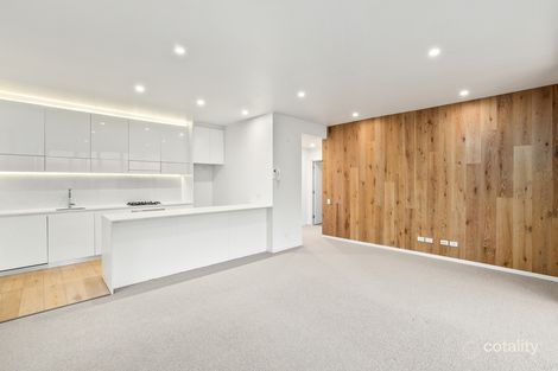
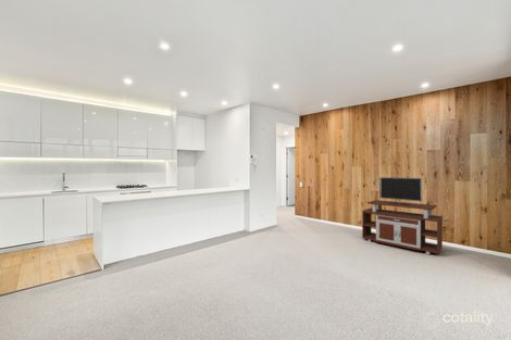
+ tv stand (399, 212)
